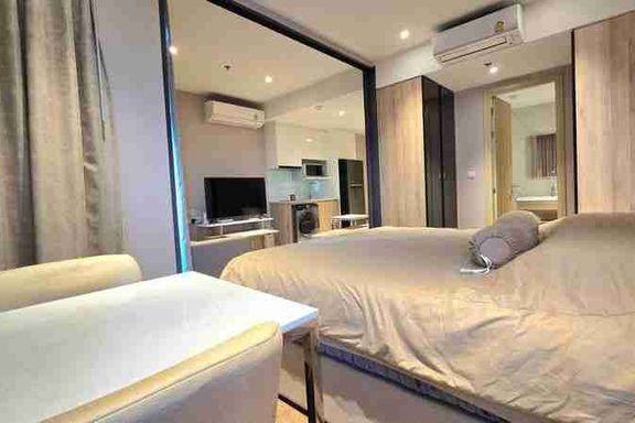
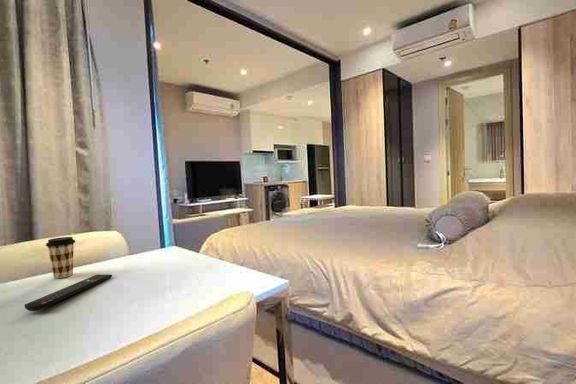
+ remote control (73, 290)
+ coffee cup (62, 257)
